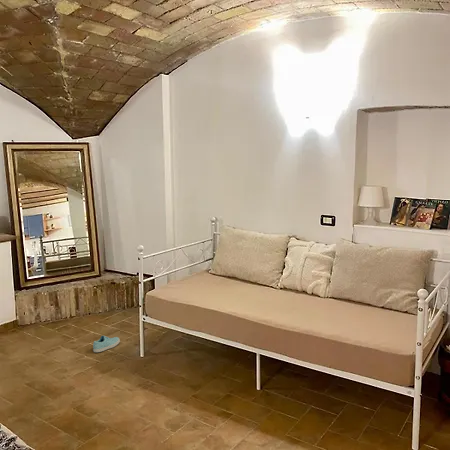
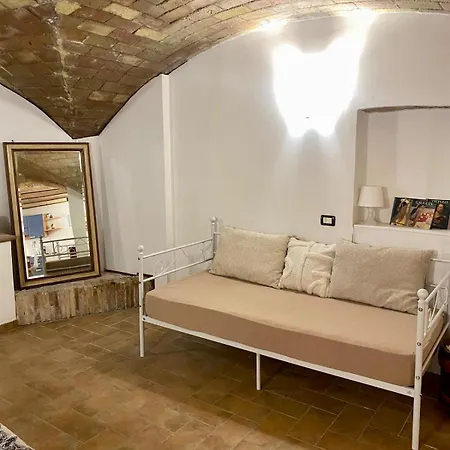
- sneaker (107, 341)
